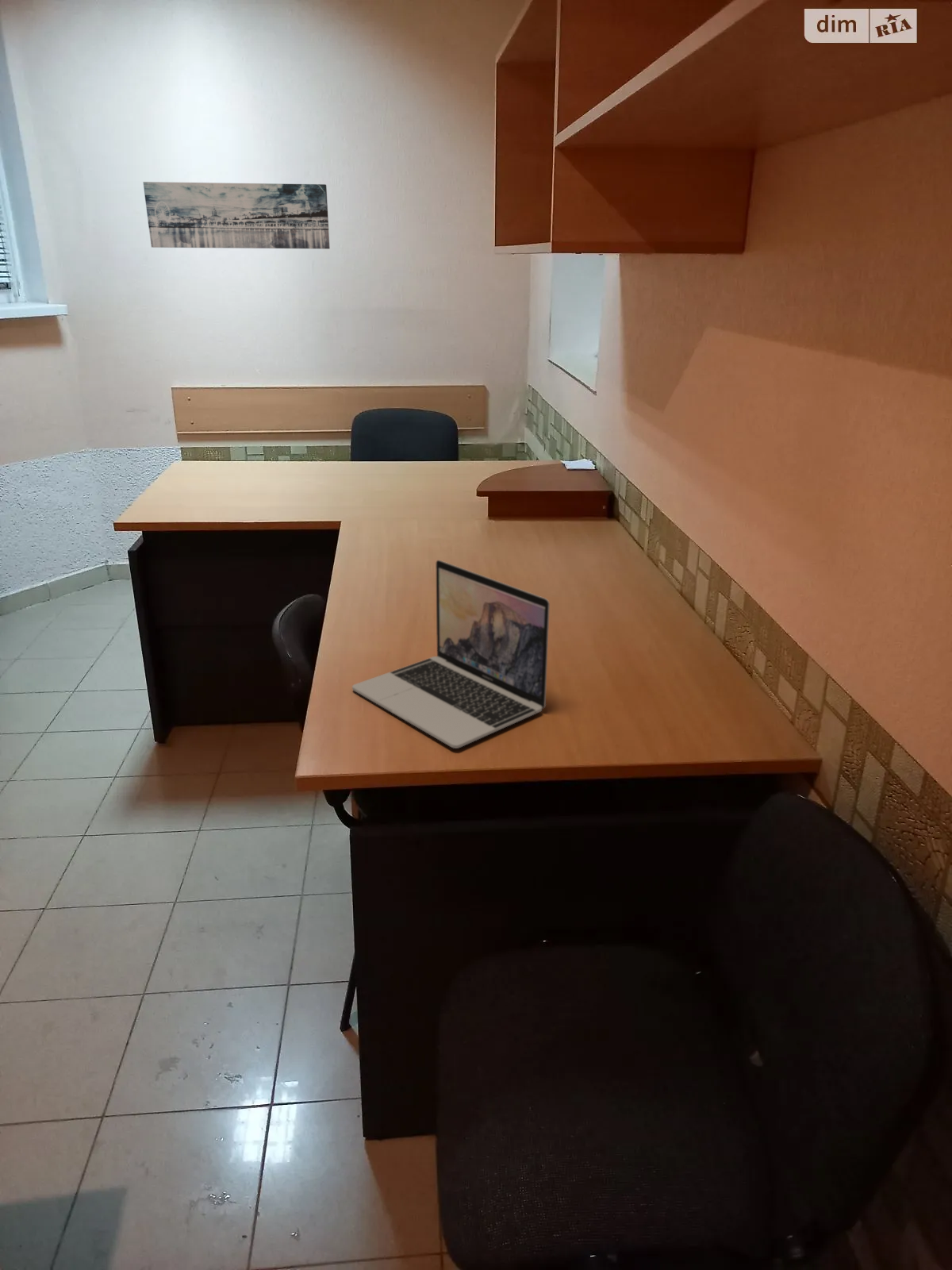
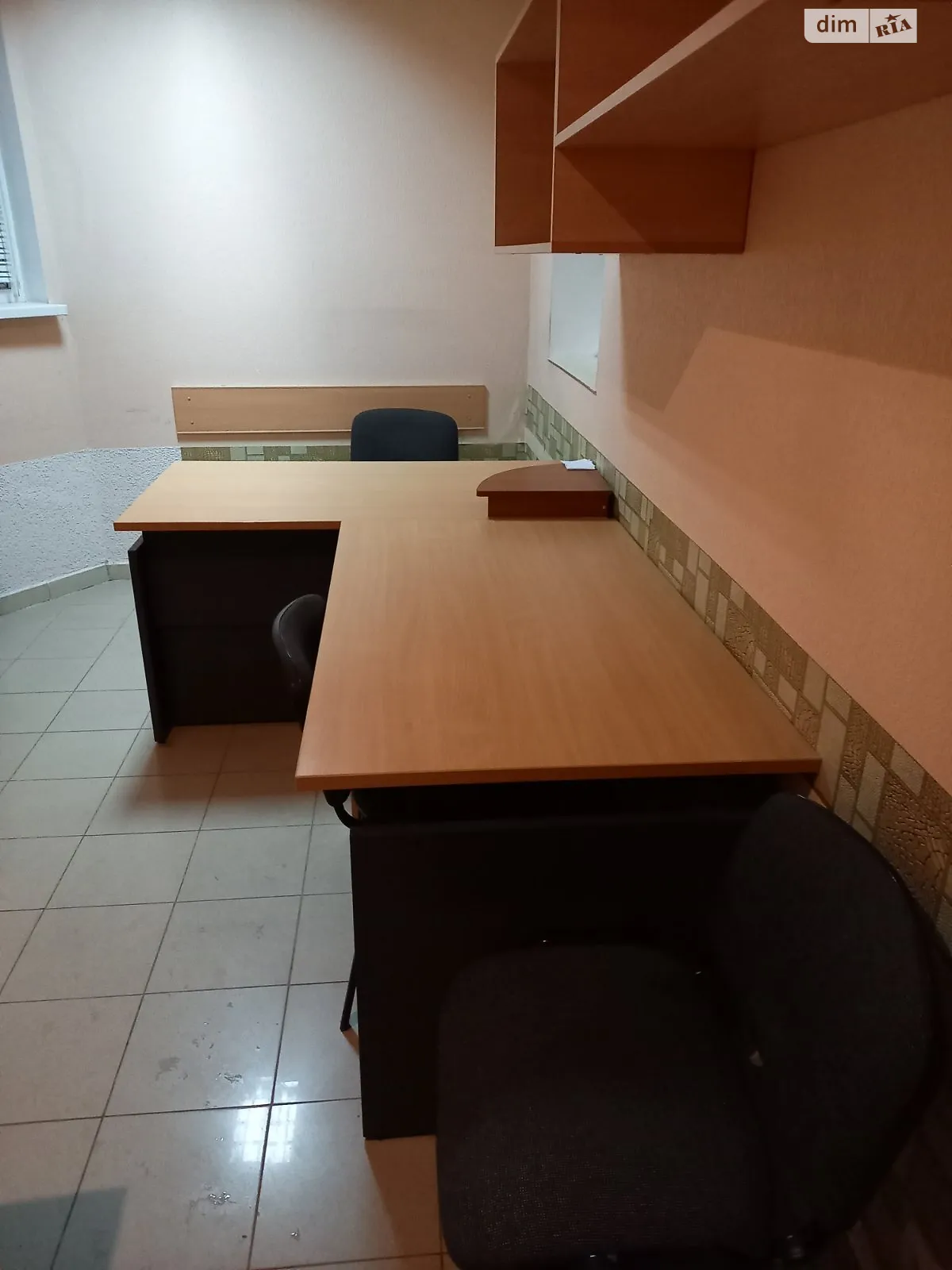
- laptop (445, 647)
- wall art (238, 216)
